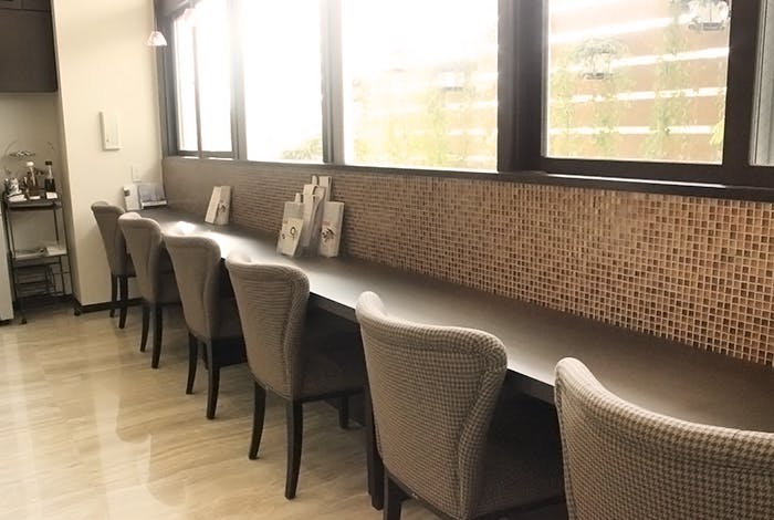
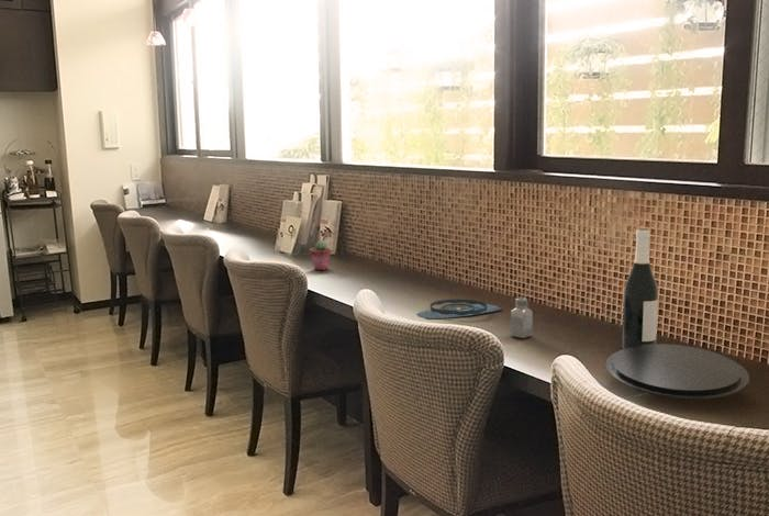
+ wine bottle (640, 290)
+ saltshaker (521, 316)
+ plate (675, 373)
+ potted succulent (321, 255)
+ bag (458, 300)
